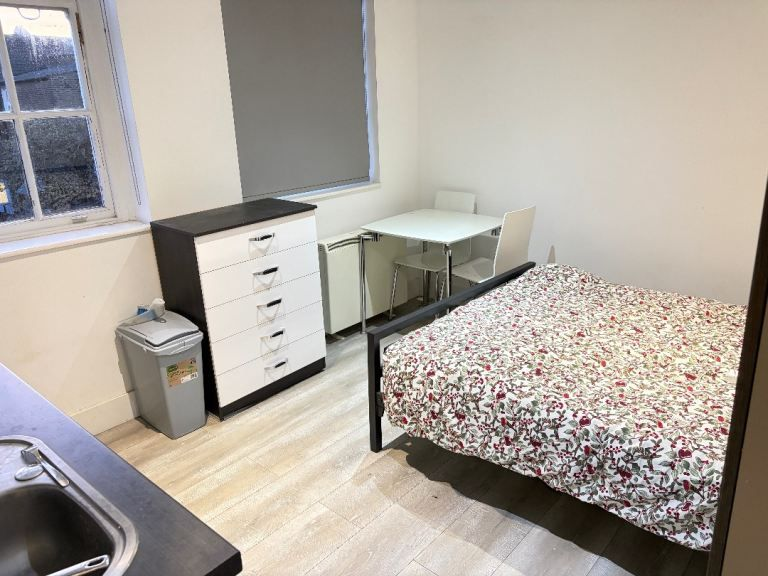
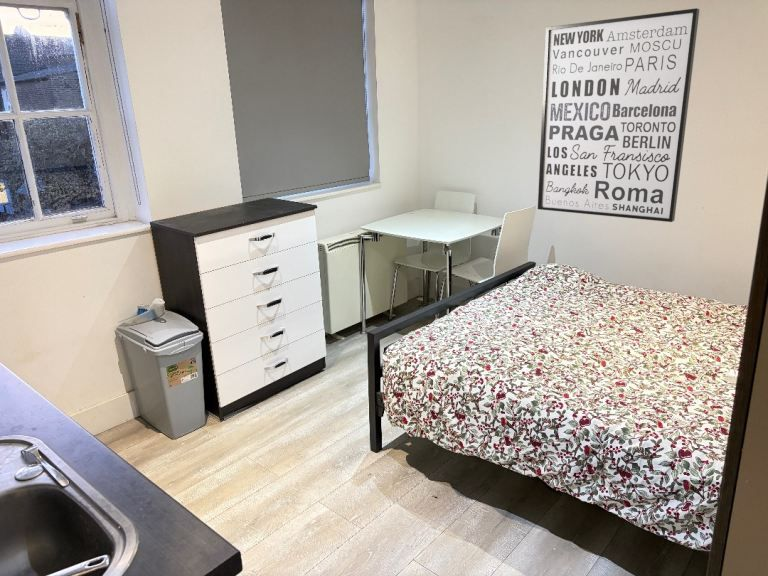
+ wall art (608, 121)
